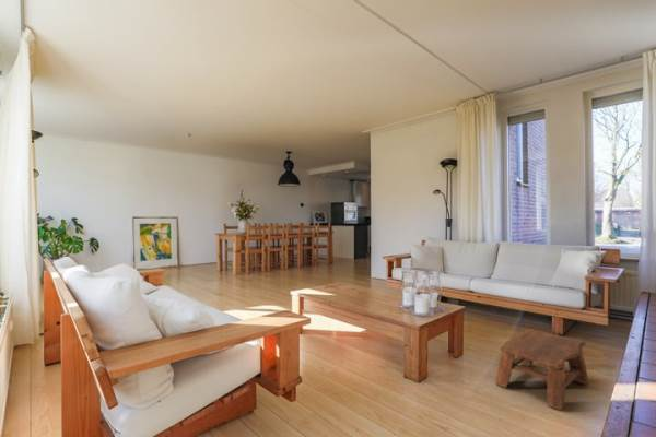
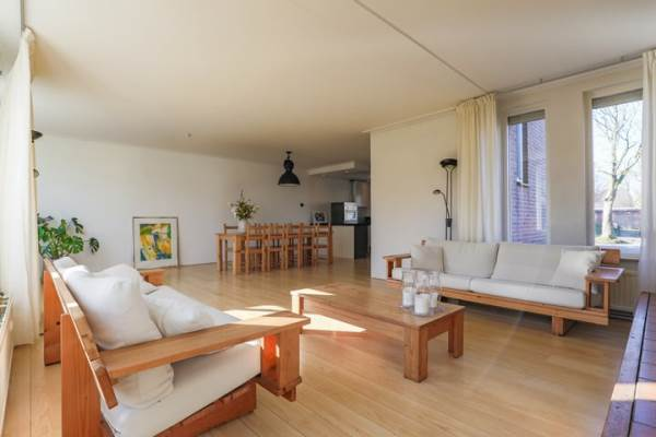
- stool (539, 363)
